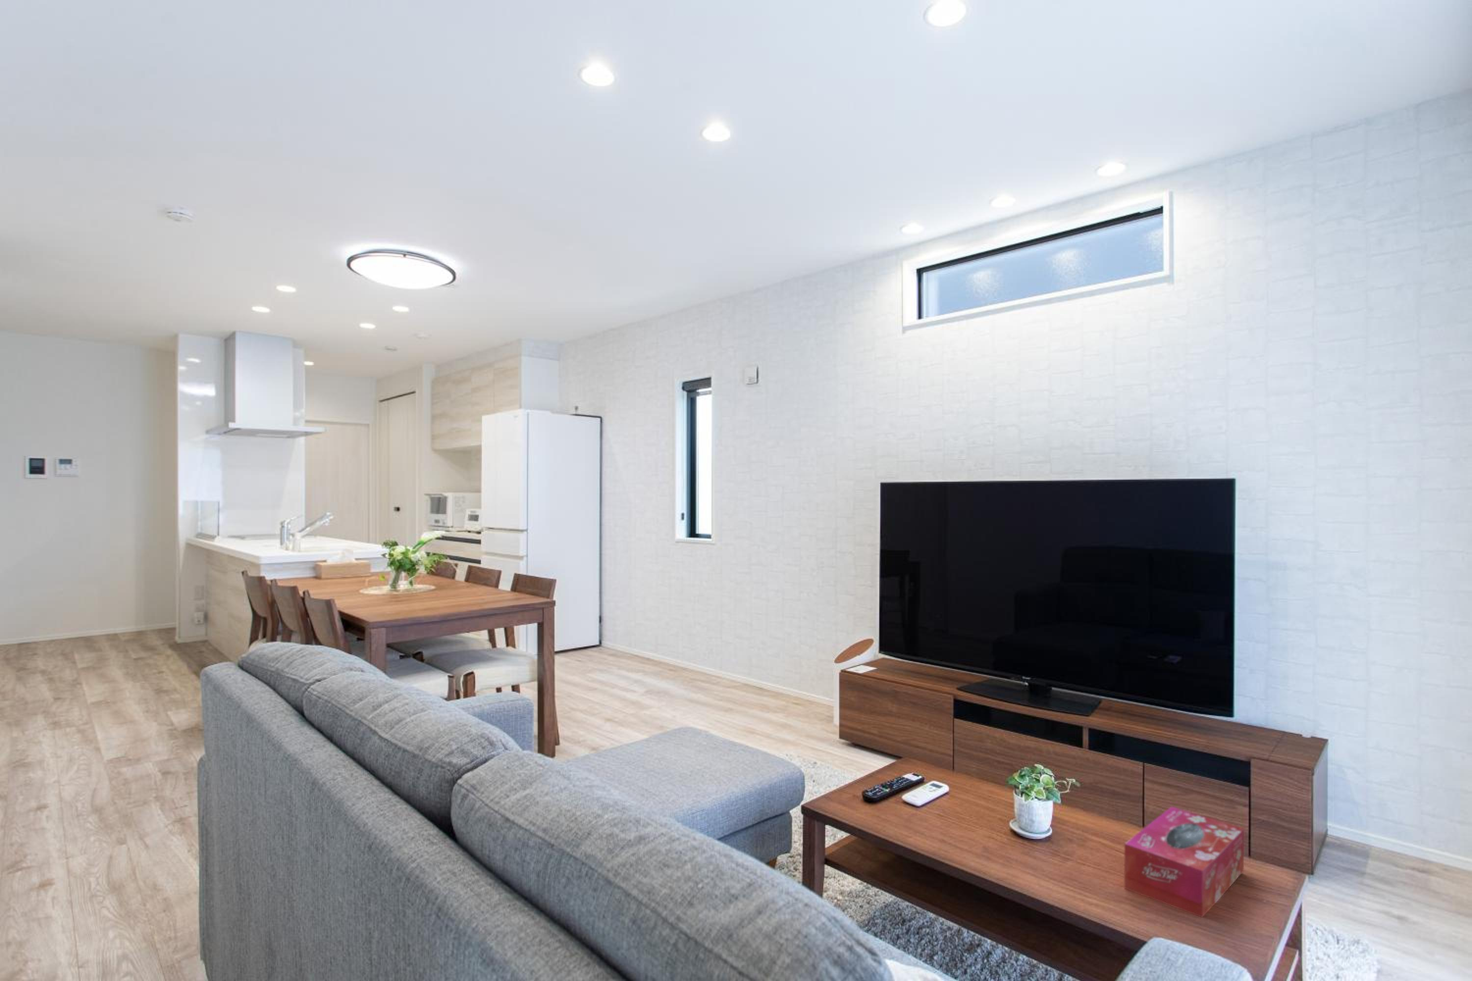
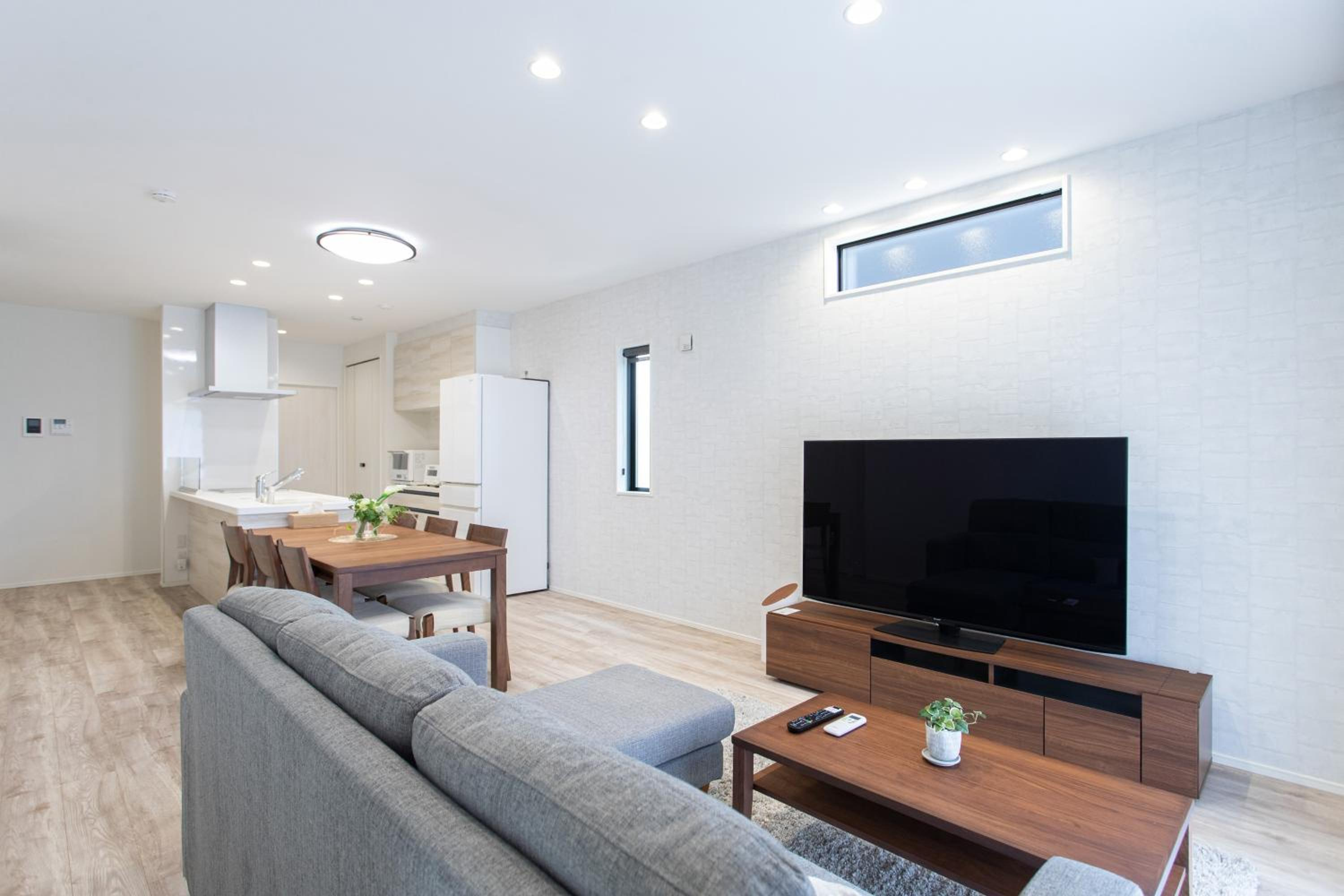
- tissue box (1185, 857)
